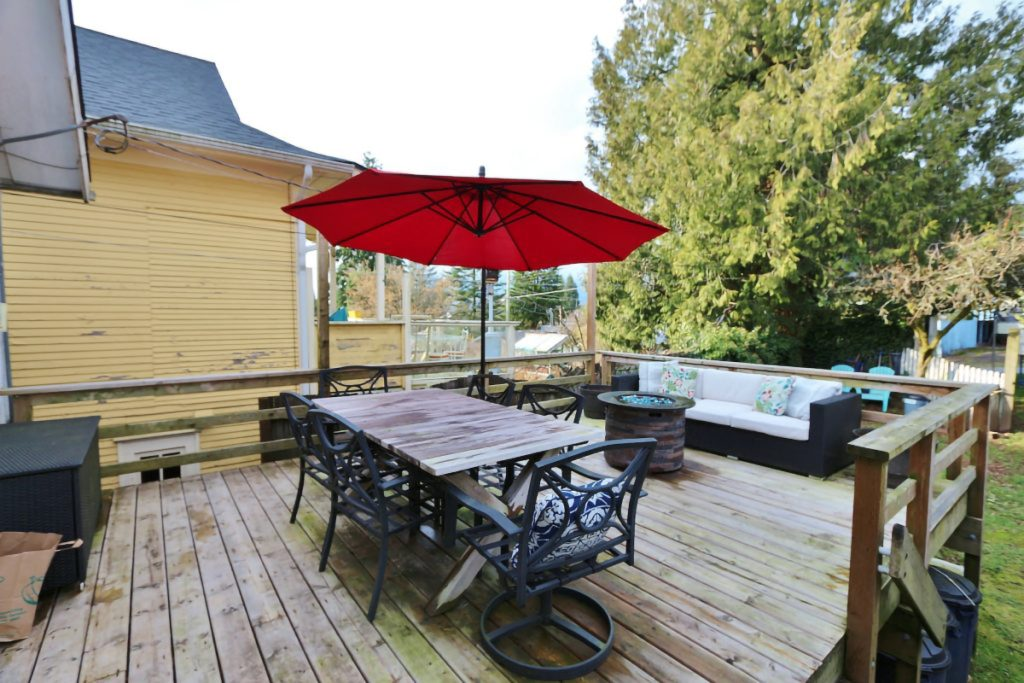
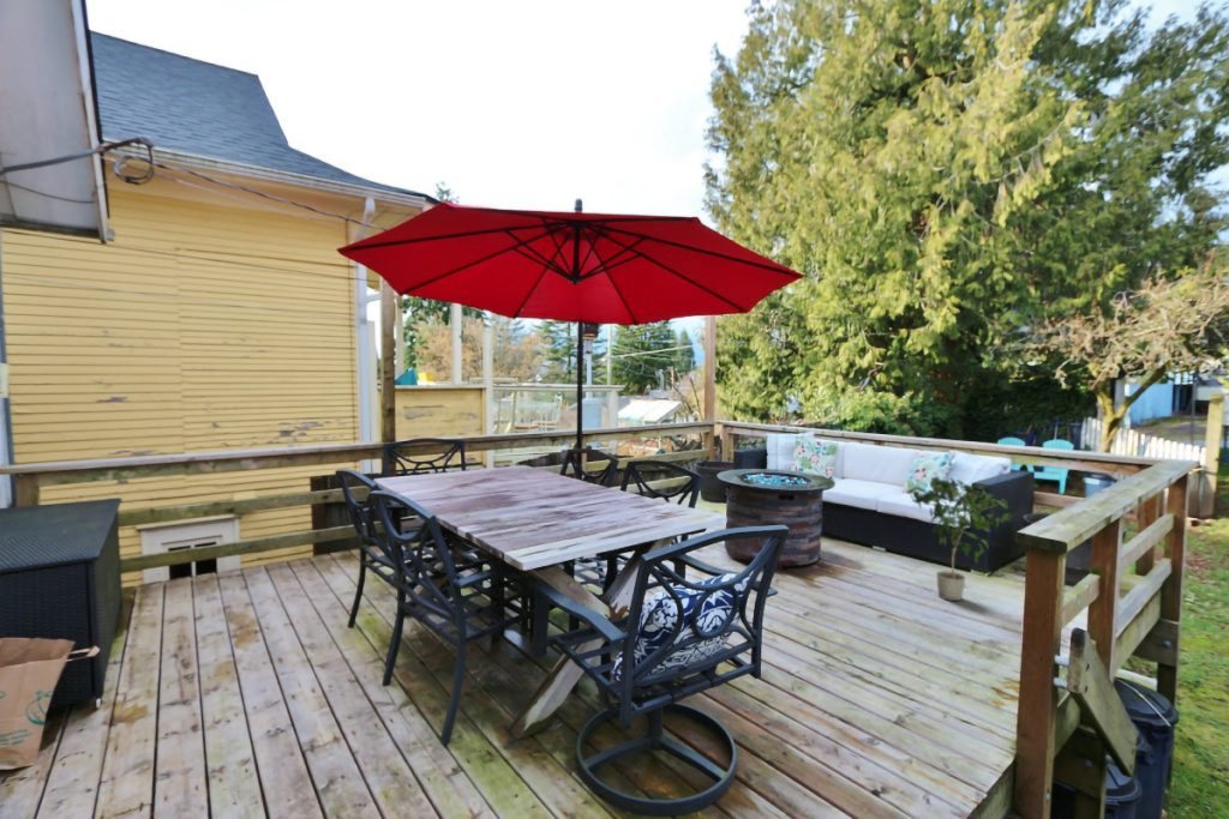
+ potted plant (957, 538)
